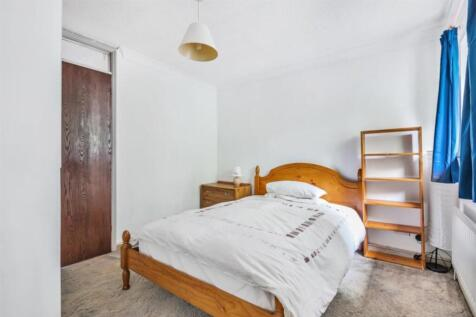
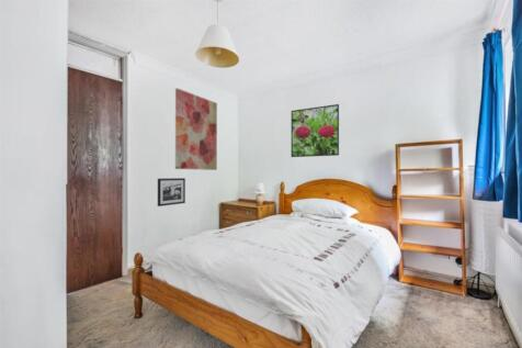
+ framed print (314, 132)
+ picture frame (171, 191)
+ wall art (197, 133)
